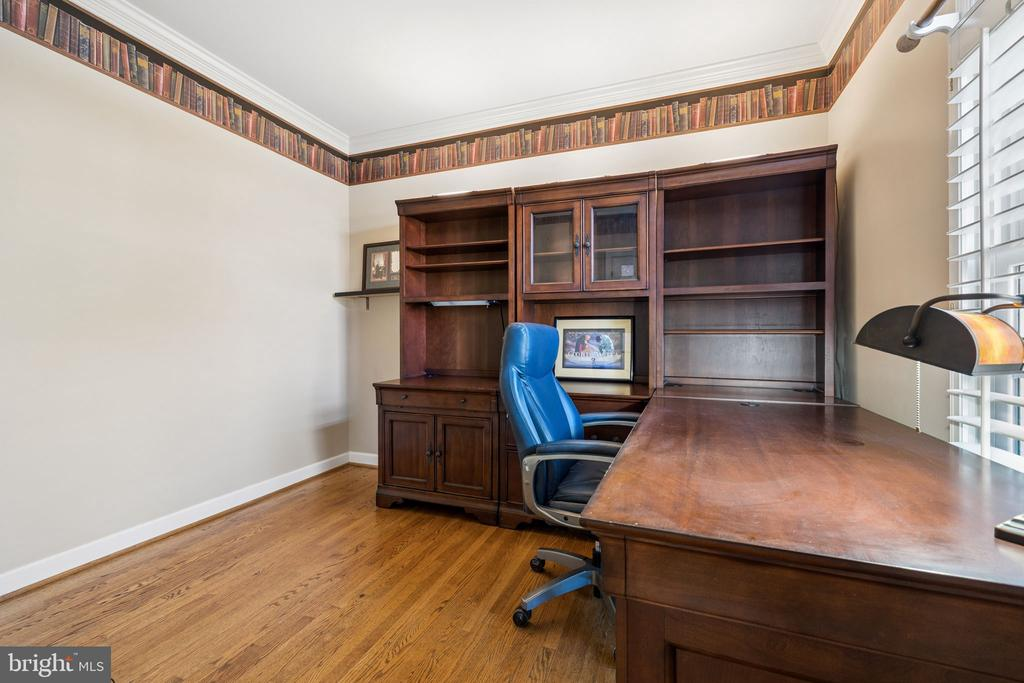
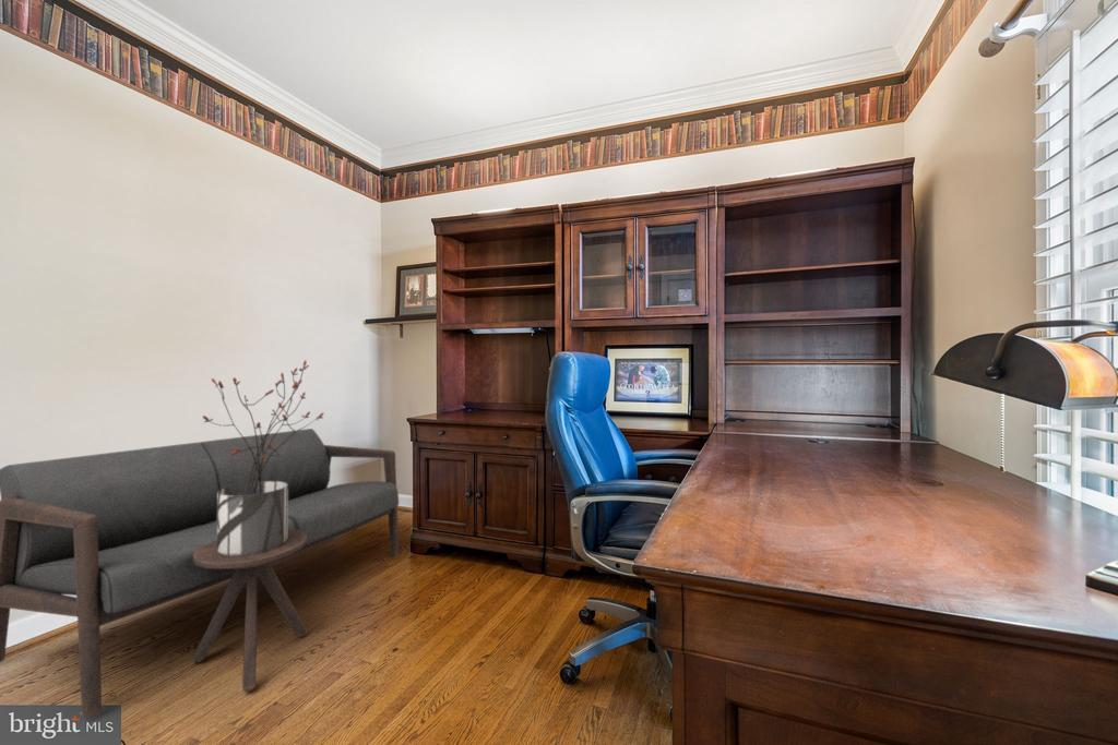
+ sofa (270, 483)
